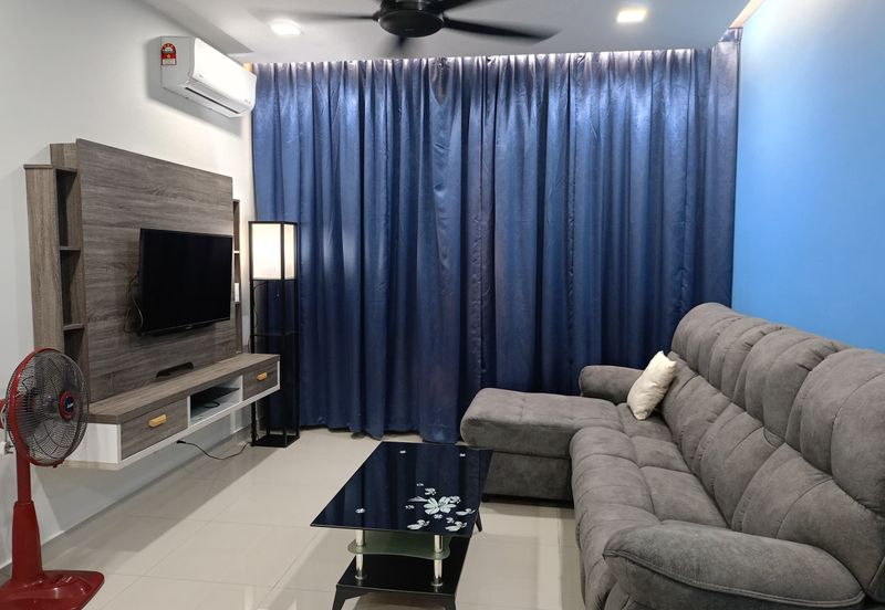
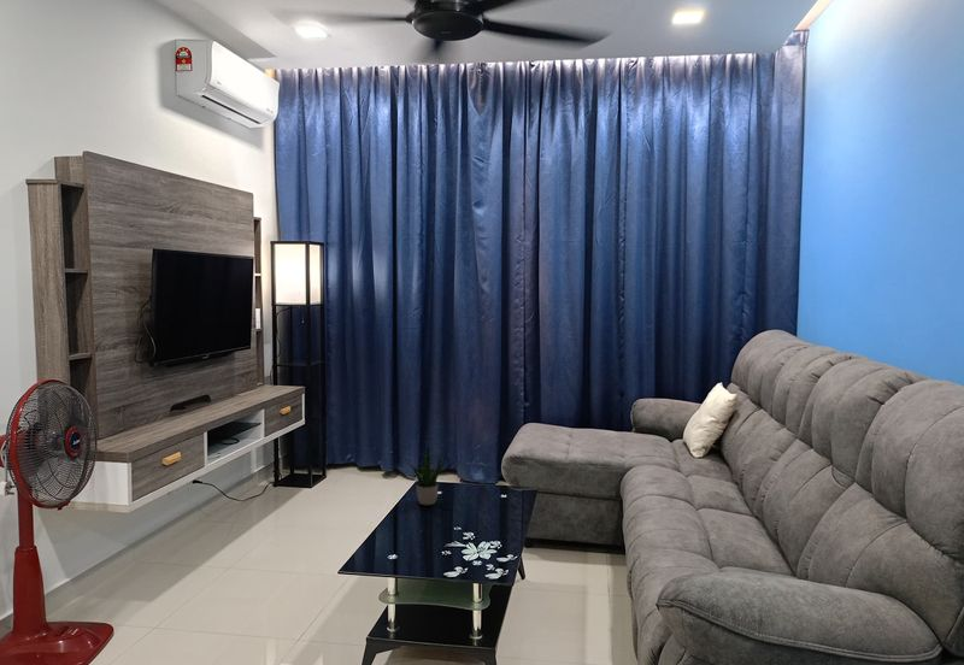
+ potted plant (428, 473)
